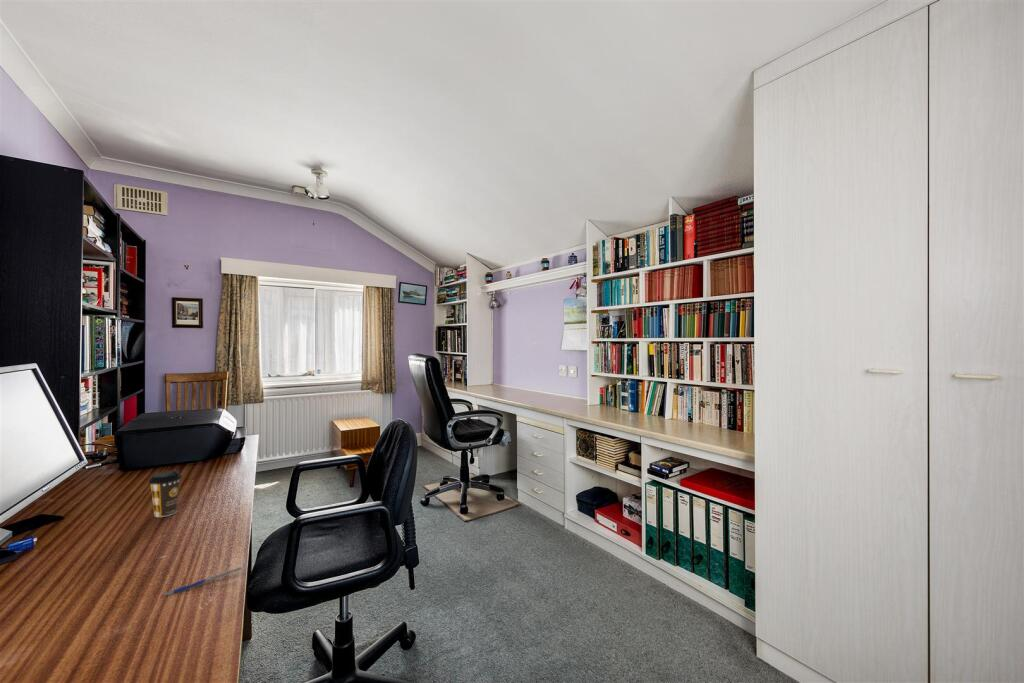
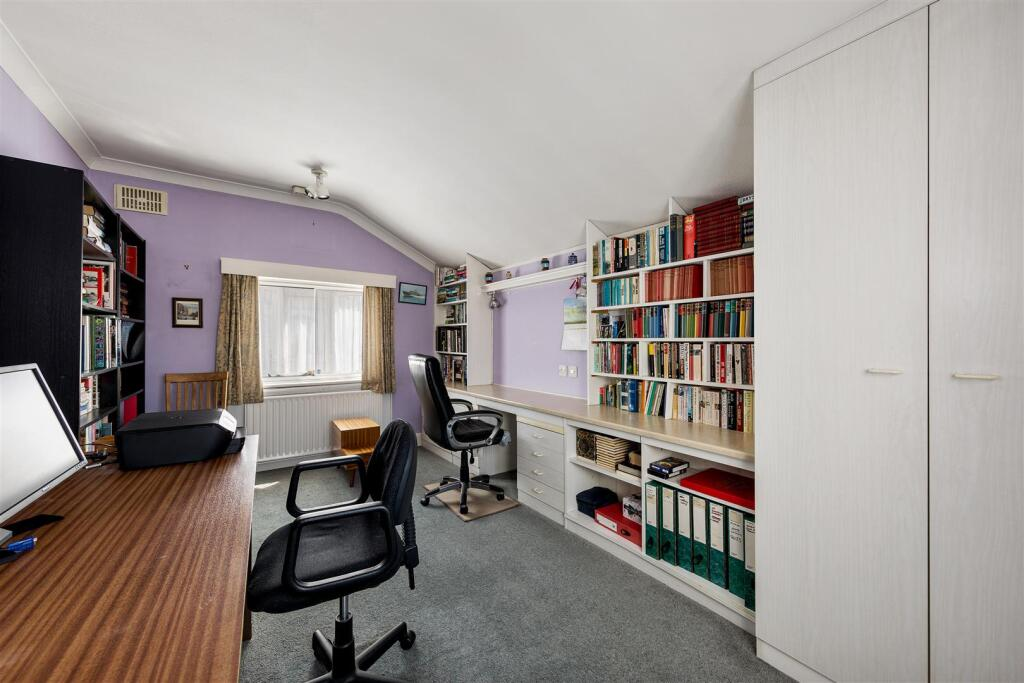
- coffee cup (165, 493)
- pen (205, 580)
